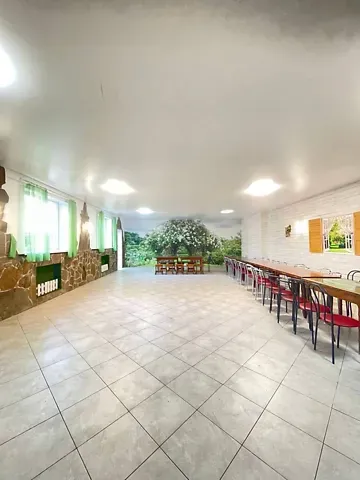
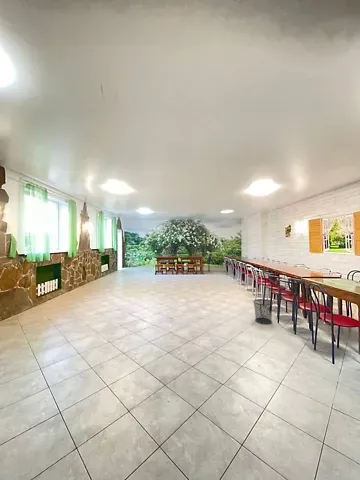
+ trash can (263, 311)
